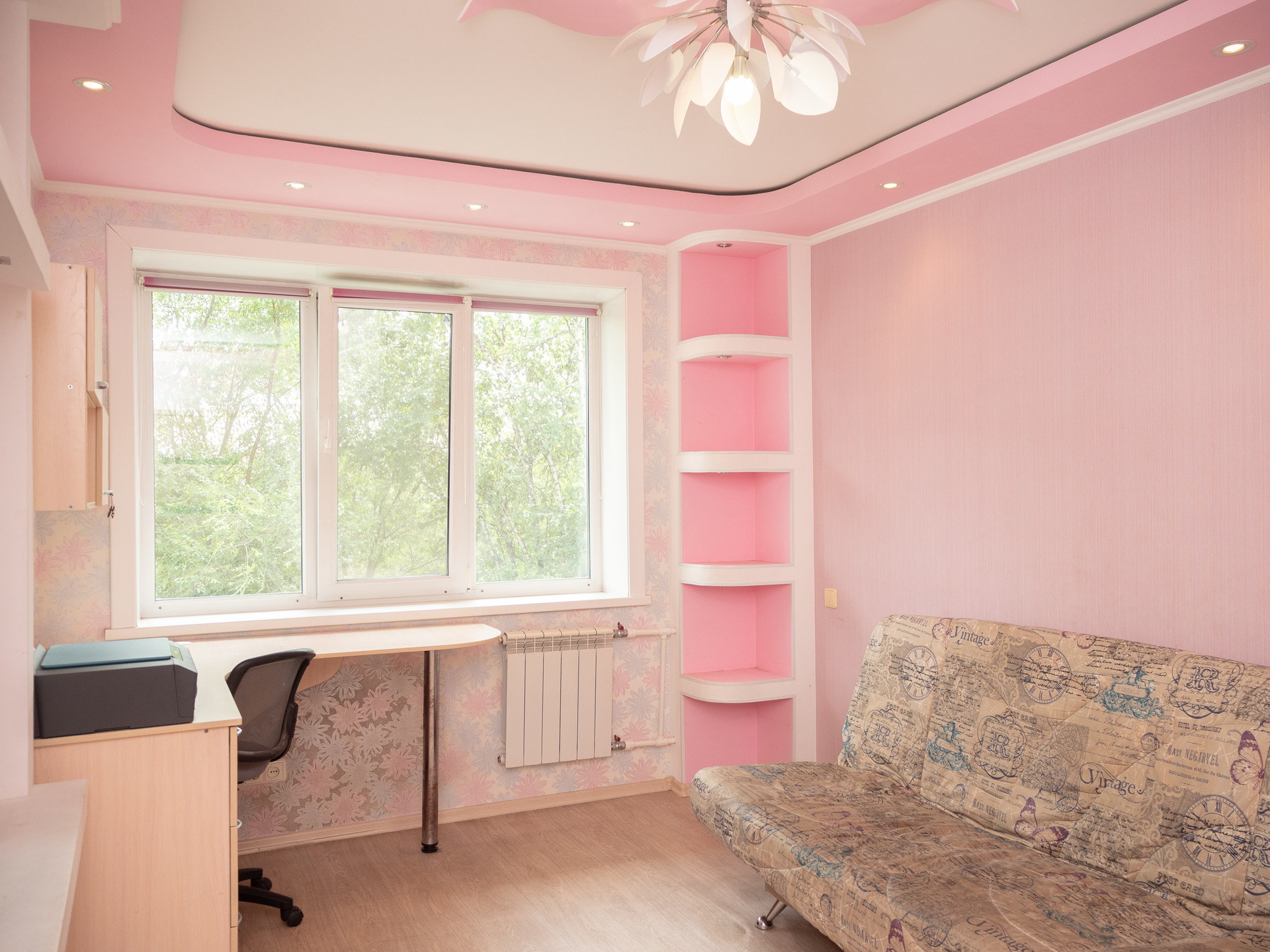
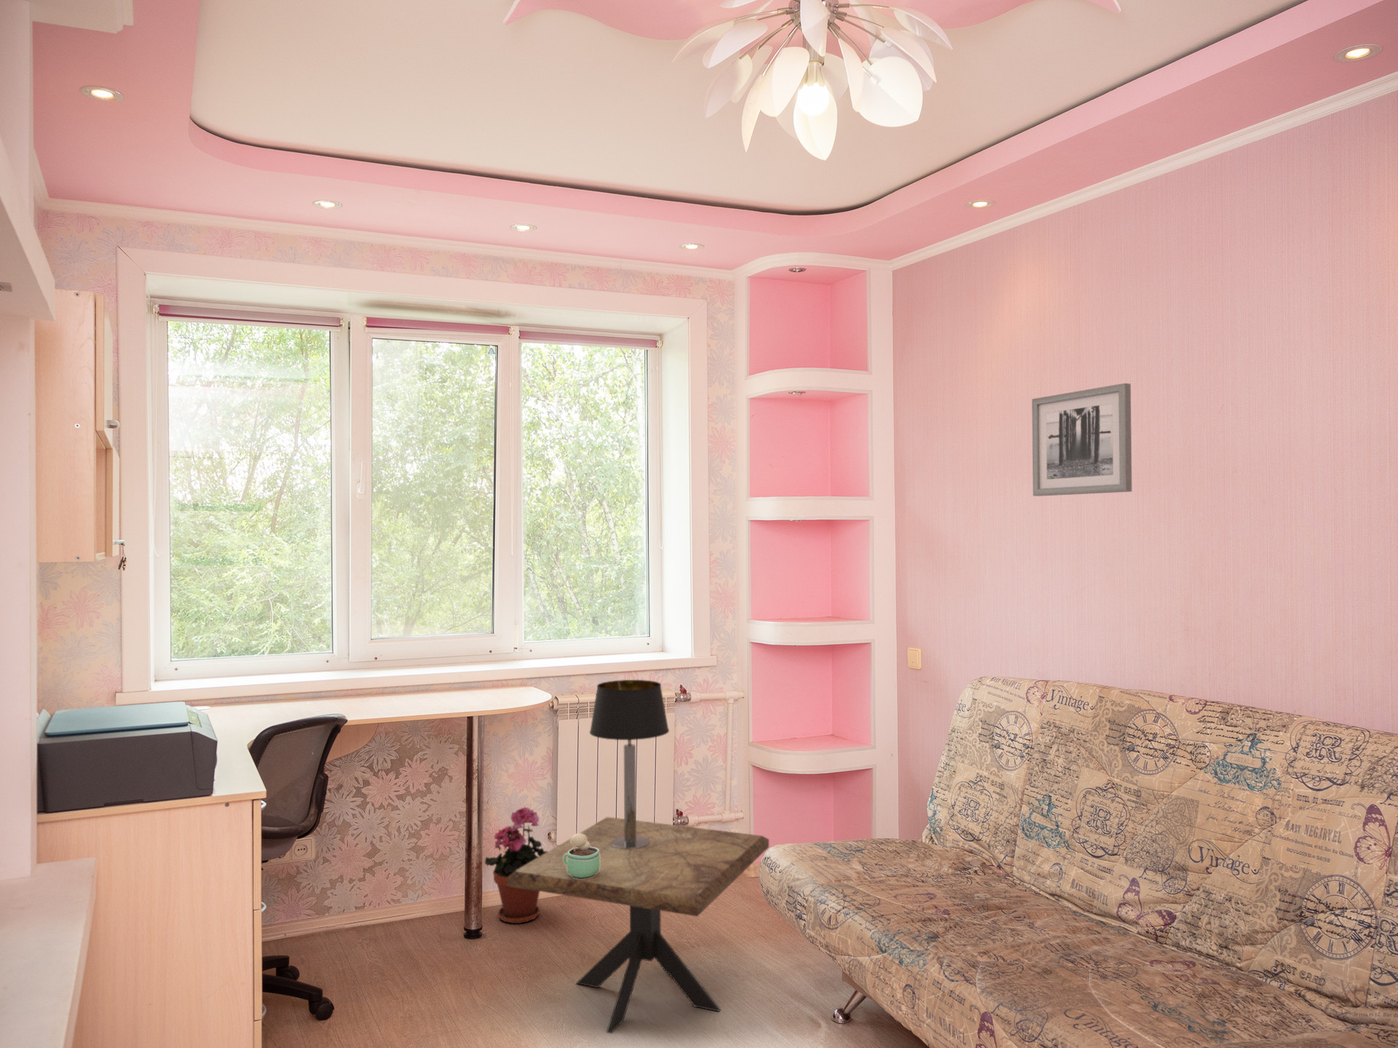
+ wall art (1079, 443)
+ chocolate milk (580, 852)
+ potted plant (518, 861)
+ side table (645, 924)
+ table lamp (630, 763)
